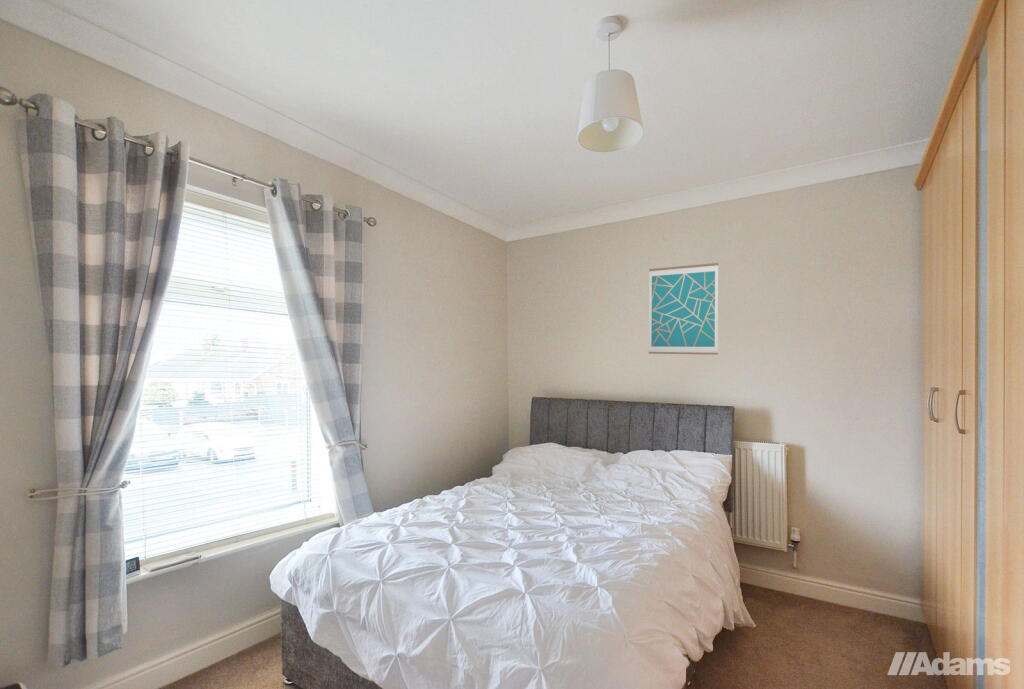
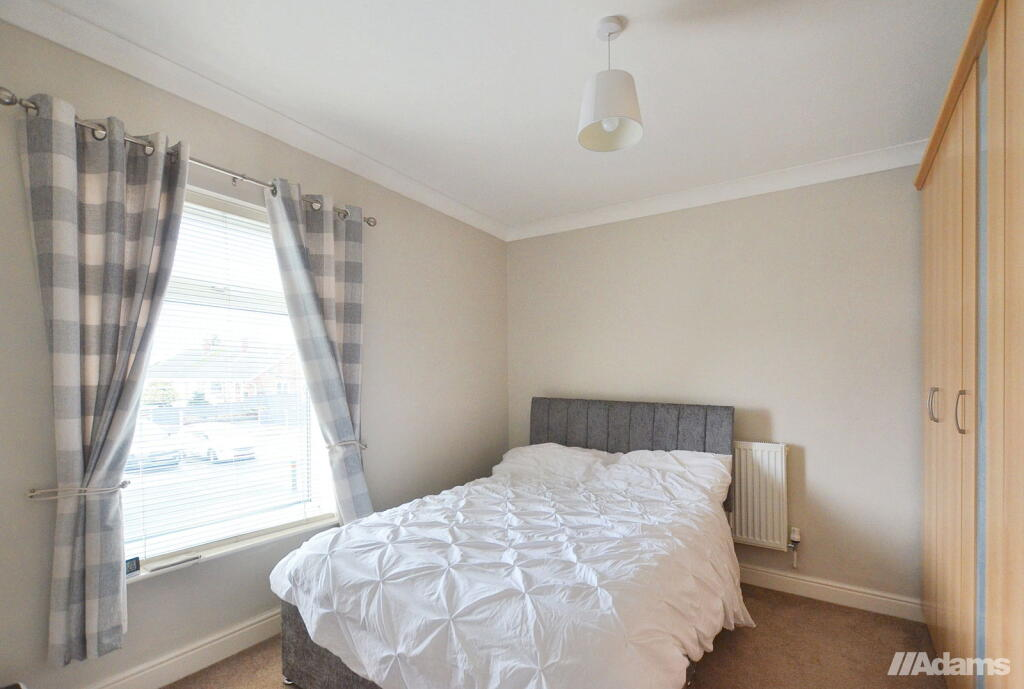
- wall art (682, 310)
